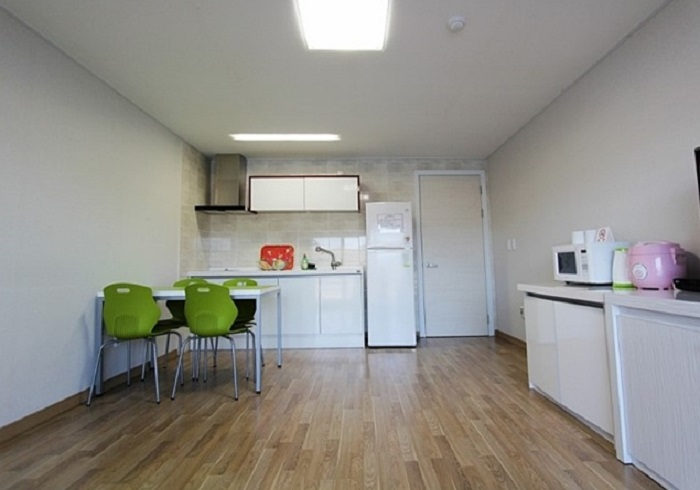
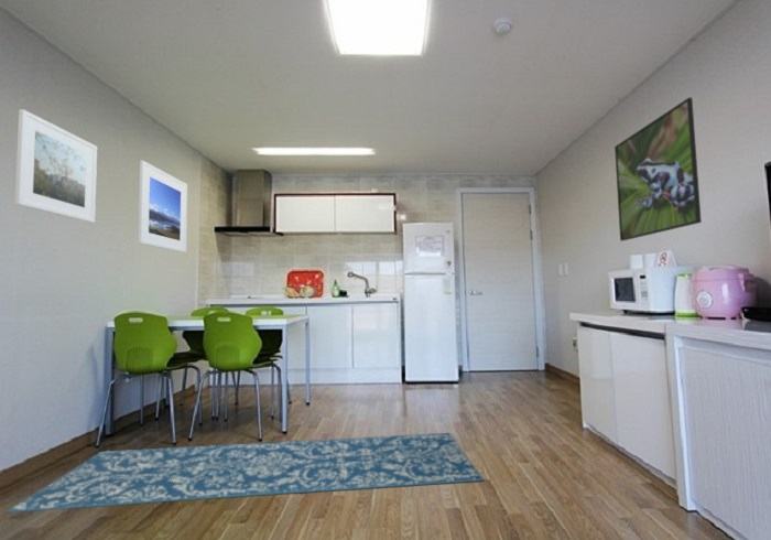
+ rug (272, 464)
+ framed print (165, 210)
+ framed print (61, 171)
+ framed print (651, 179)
